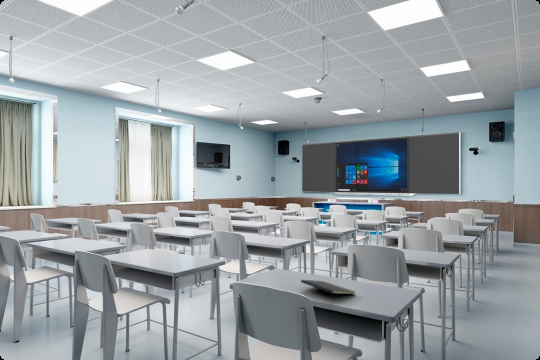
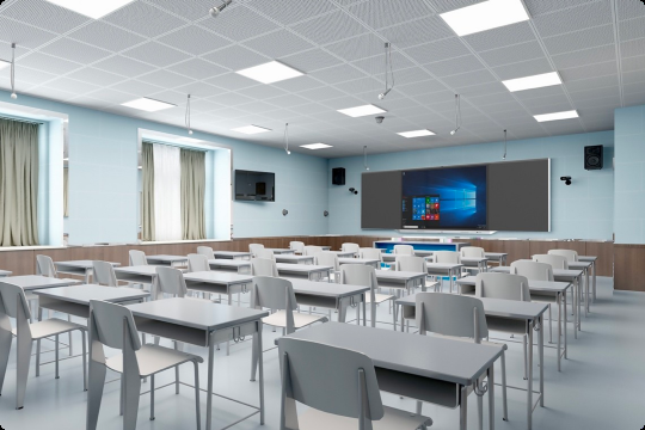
- notepad (327, 286)
